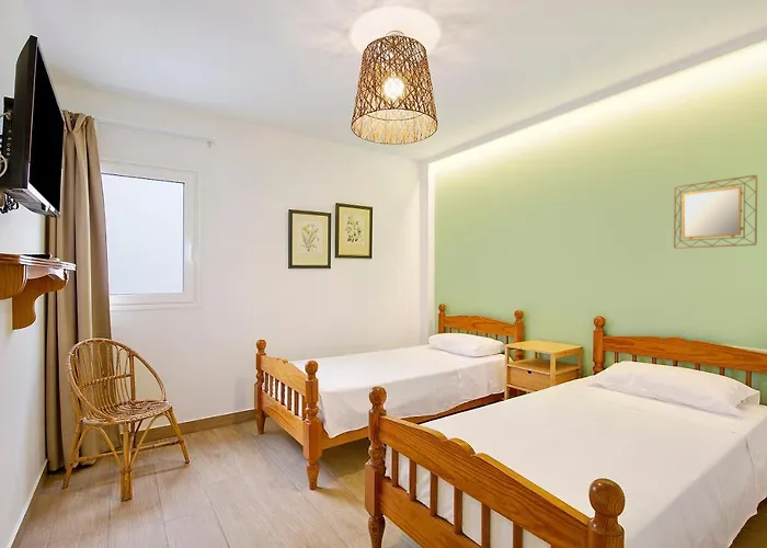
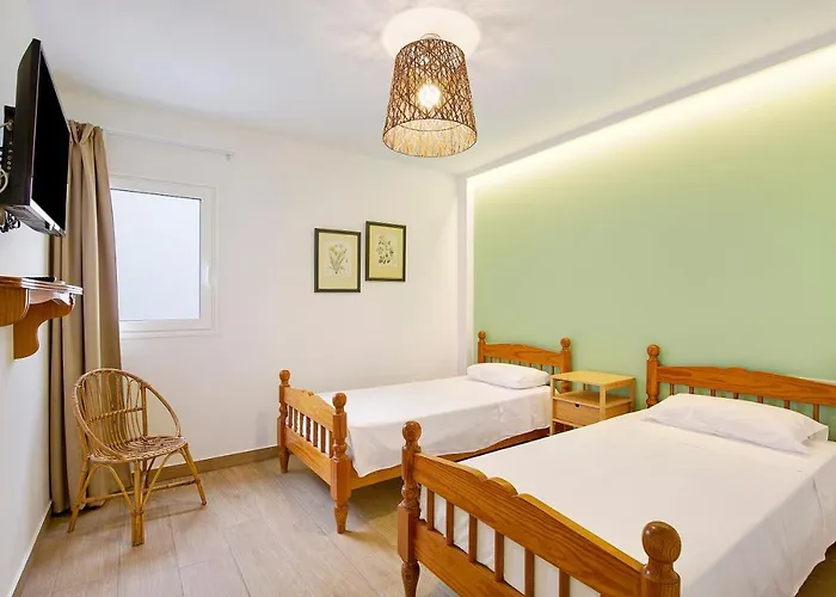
- home mirror (711, 214)
